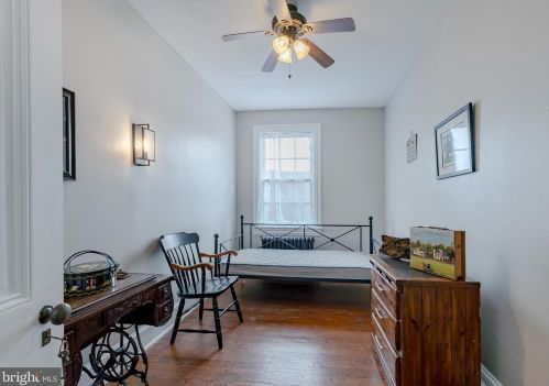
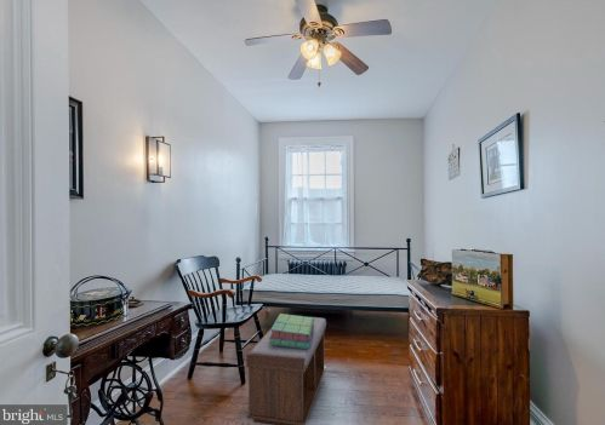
+ stack of books (292, 331)
+ bench (292, 363)
